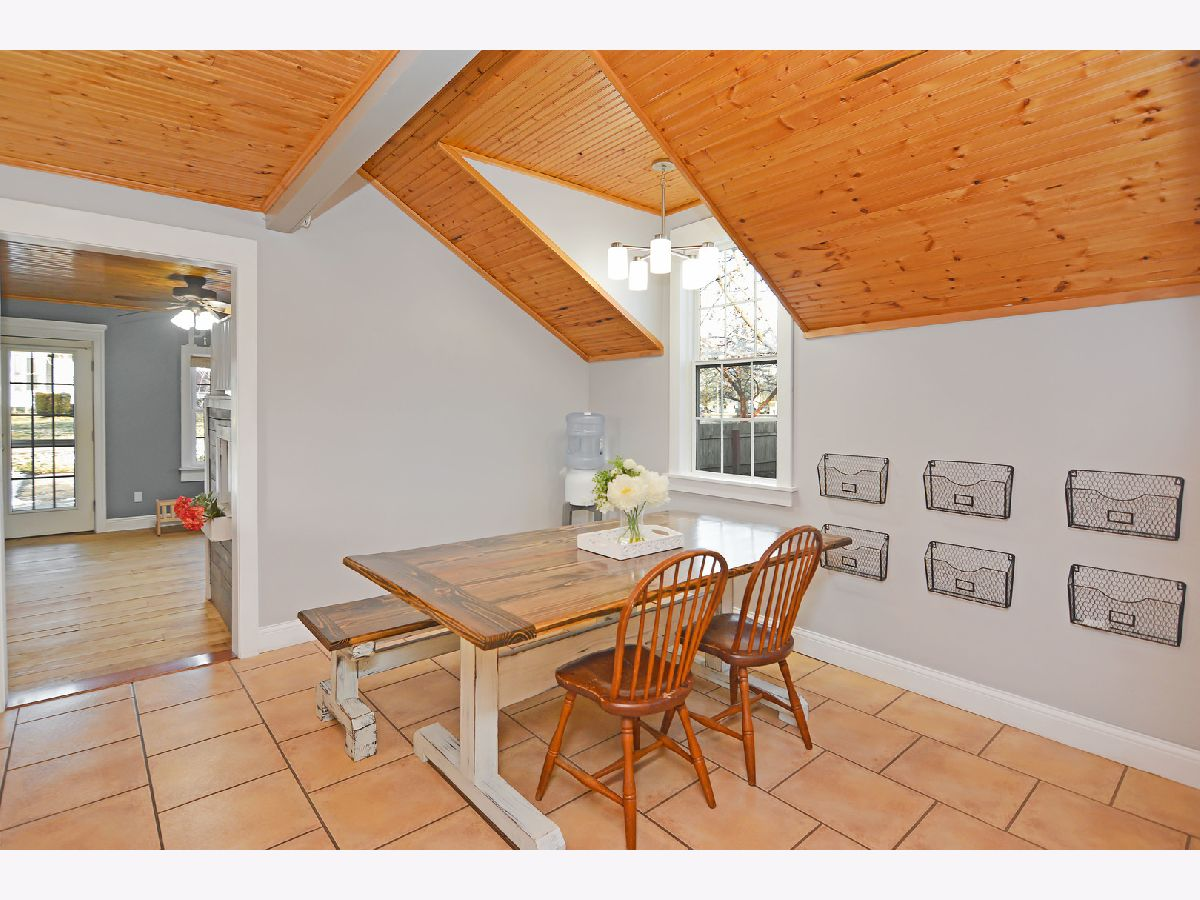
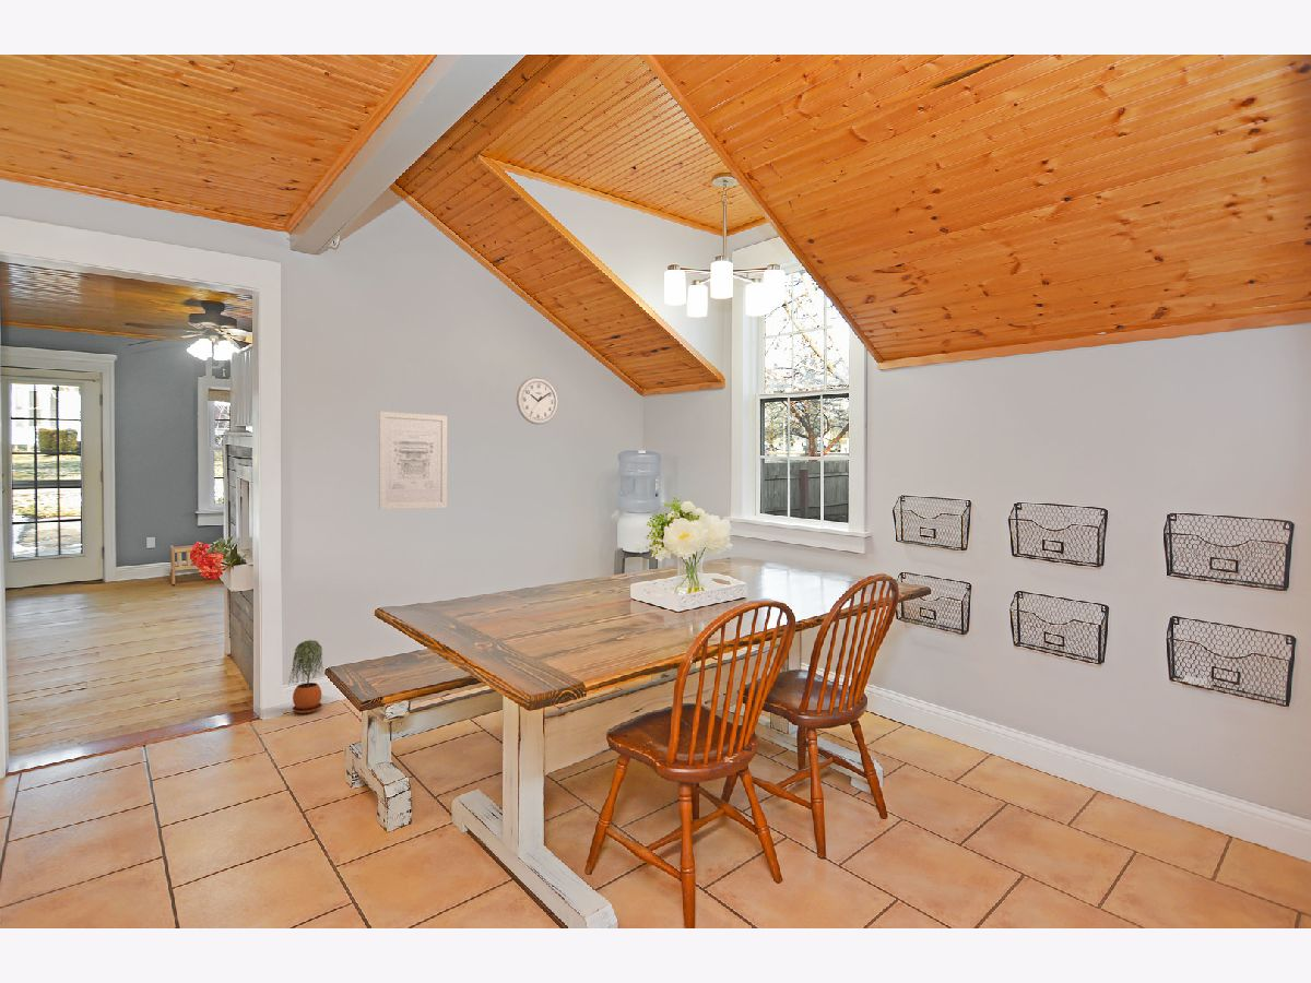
+ wall art (414, 461)
+ potted plant (304, 676)
+ wall clock (538, 401)
